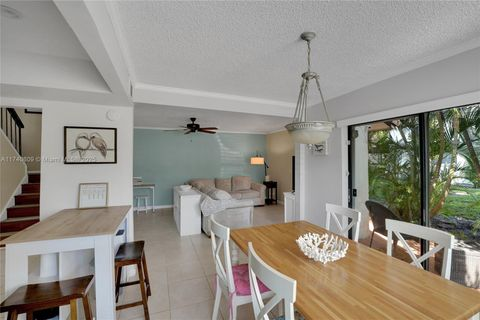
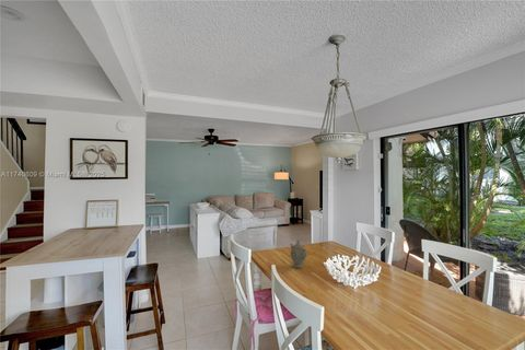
+ chinaware (298, 253)
